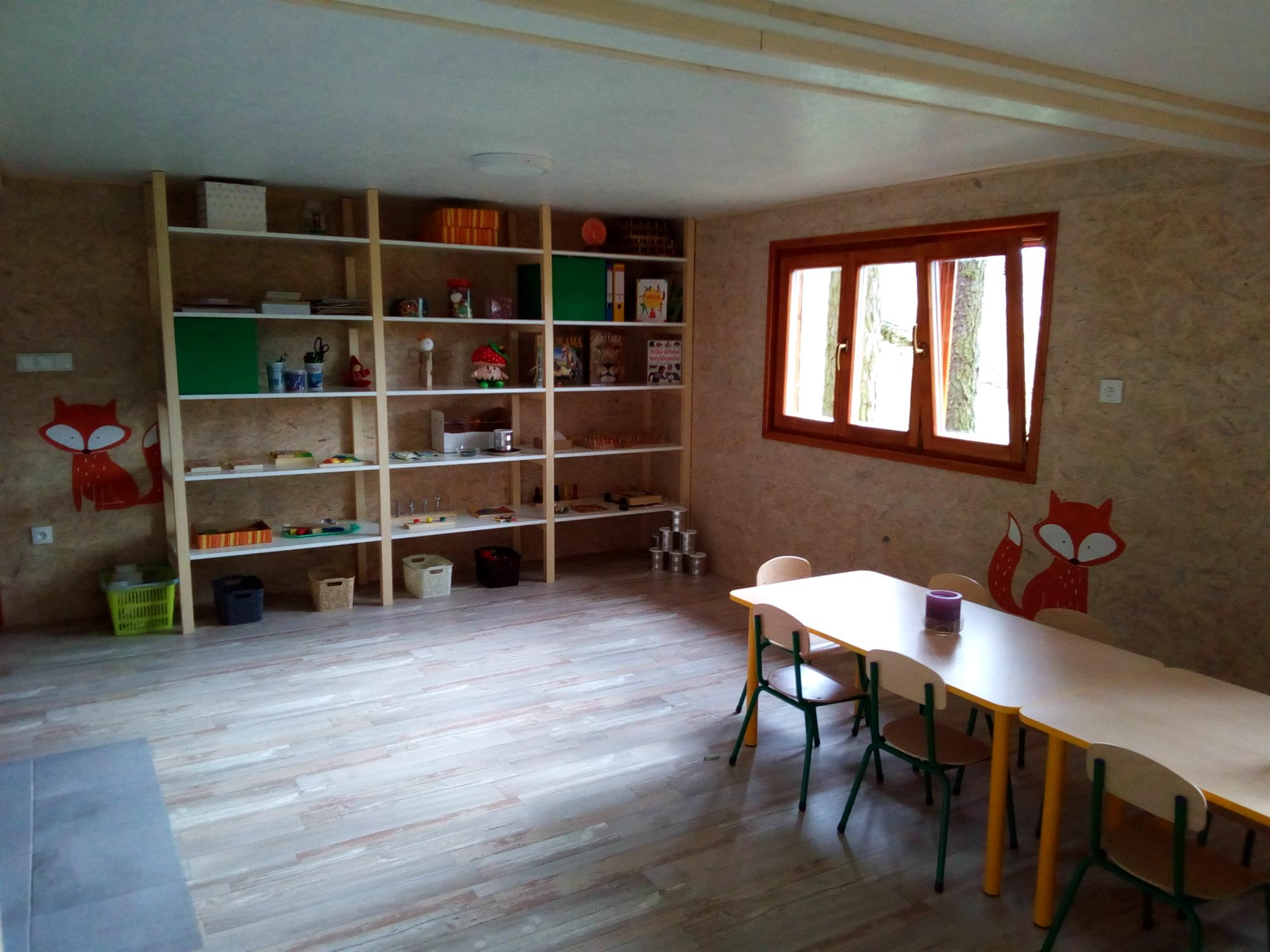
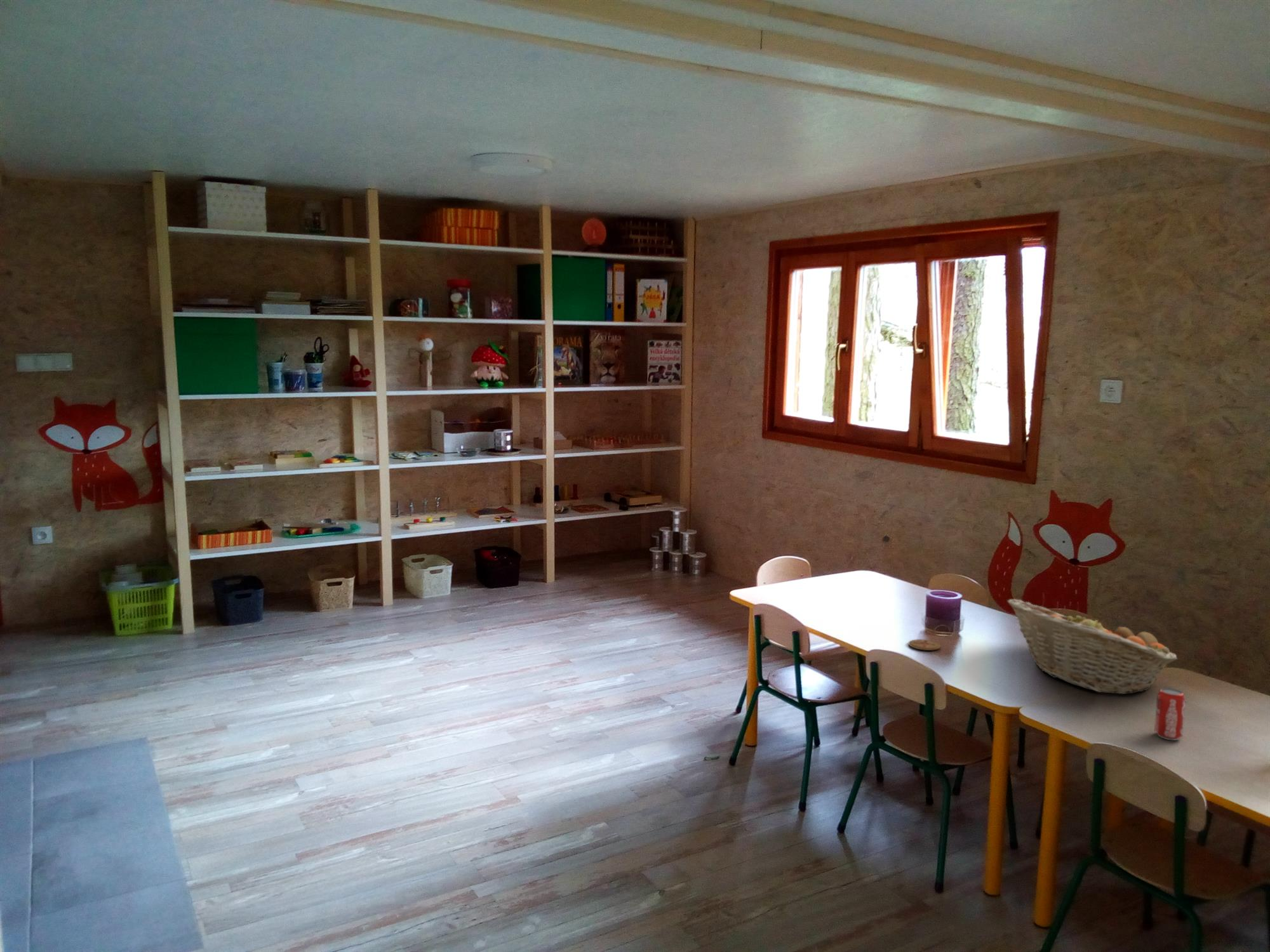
+ fruit basket (1086, 640)
+ coaster (924, 644)
+ beverage can (1170, 714)
